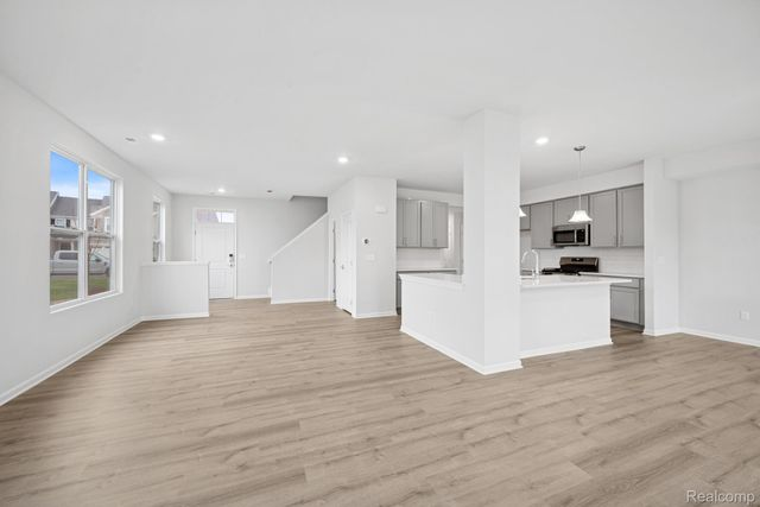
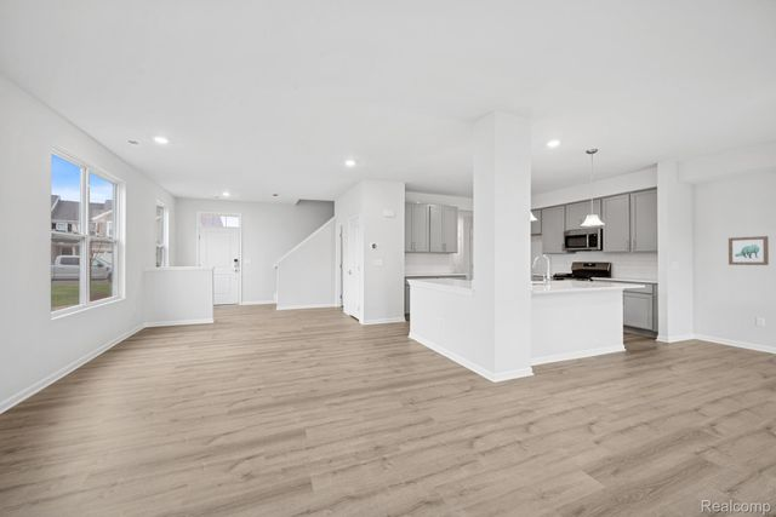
+ wall art (747, 251)
